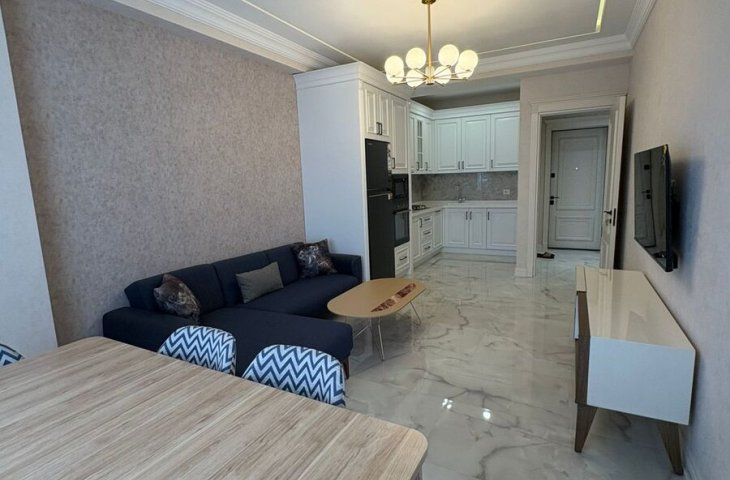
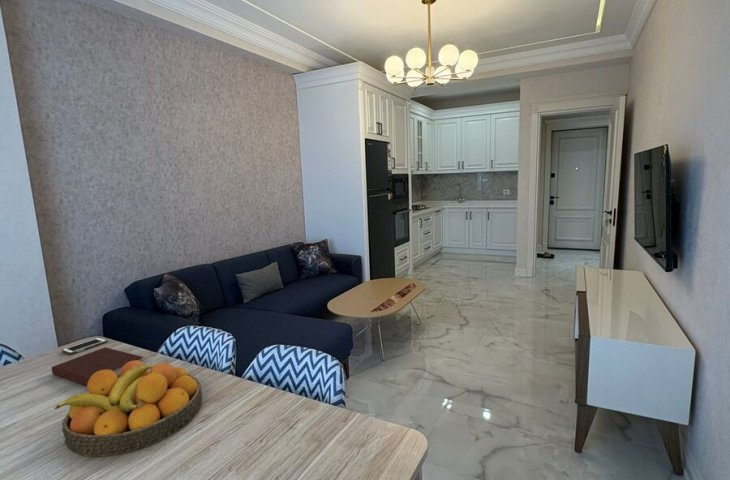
+ fruit bowl (136, 392)
+ notebook (98, 365)
+ cell phone (85, 345)
